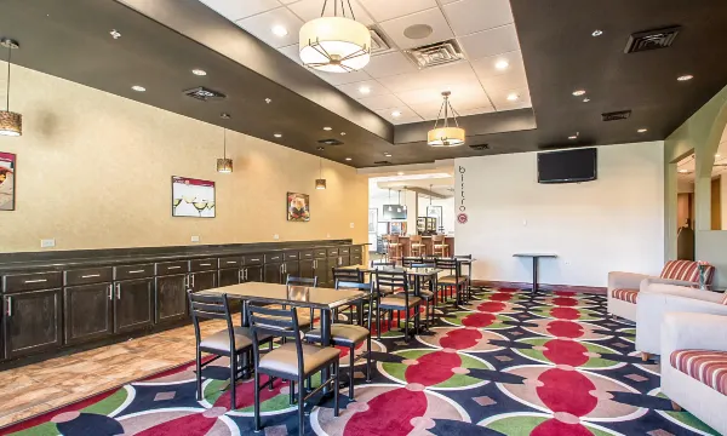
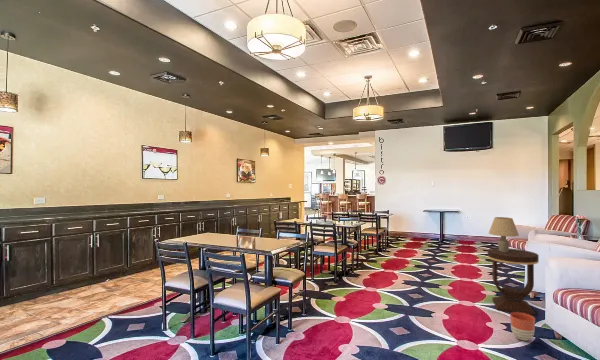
+ planter (522, 327)
+ table lamp (503, 234)
+ side table (508, 287)
